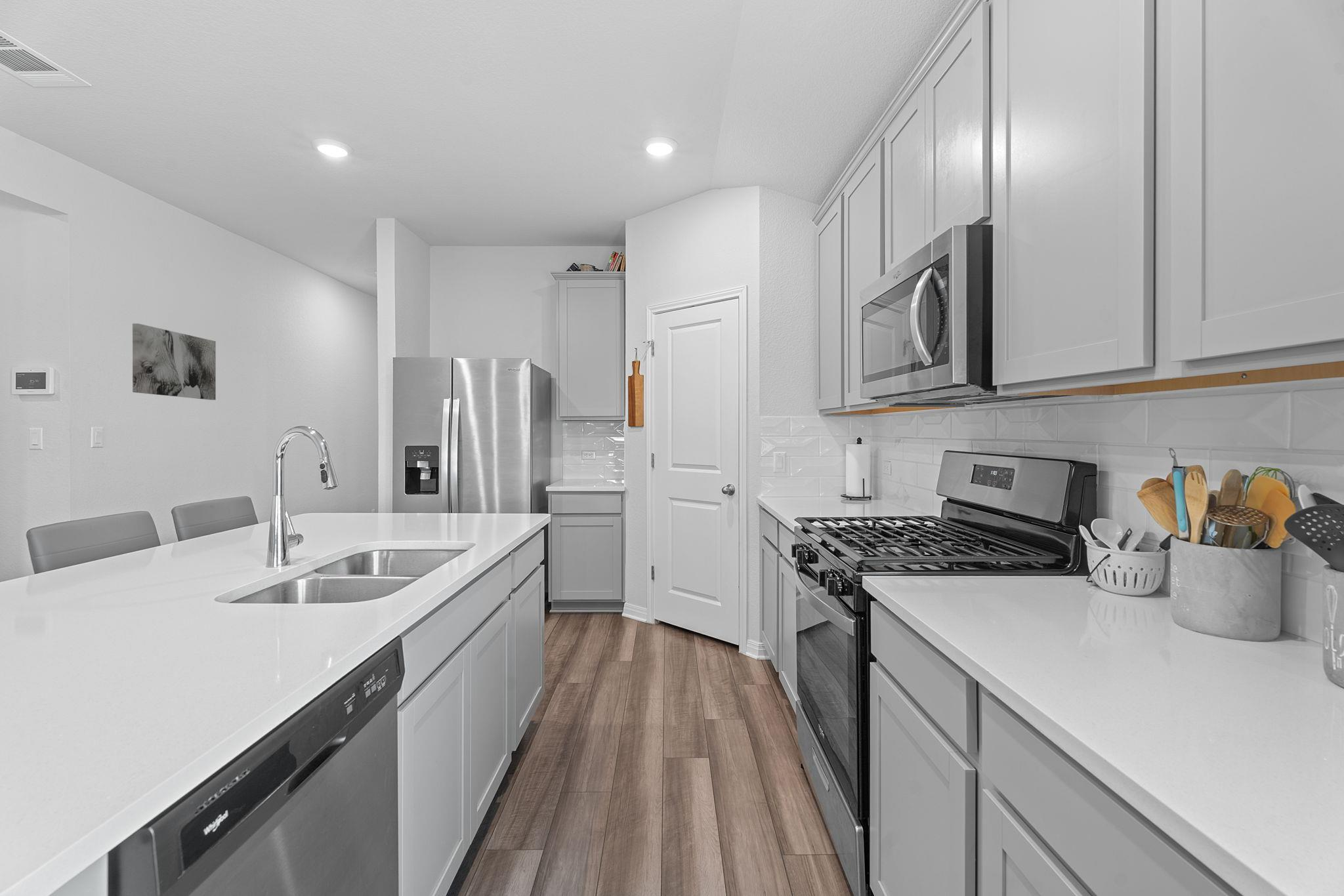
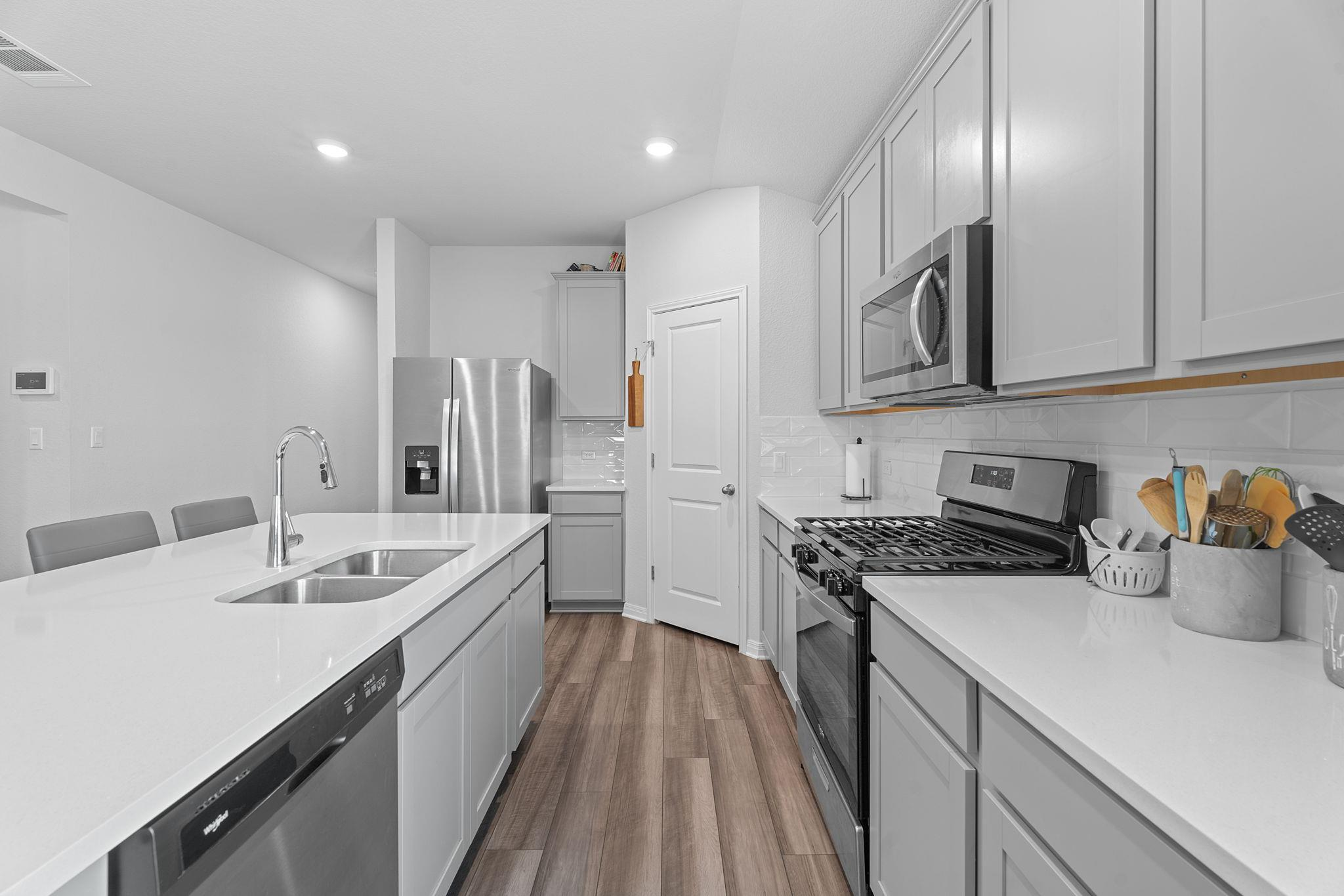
- wall art (177, 365)
